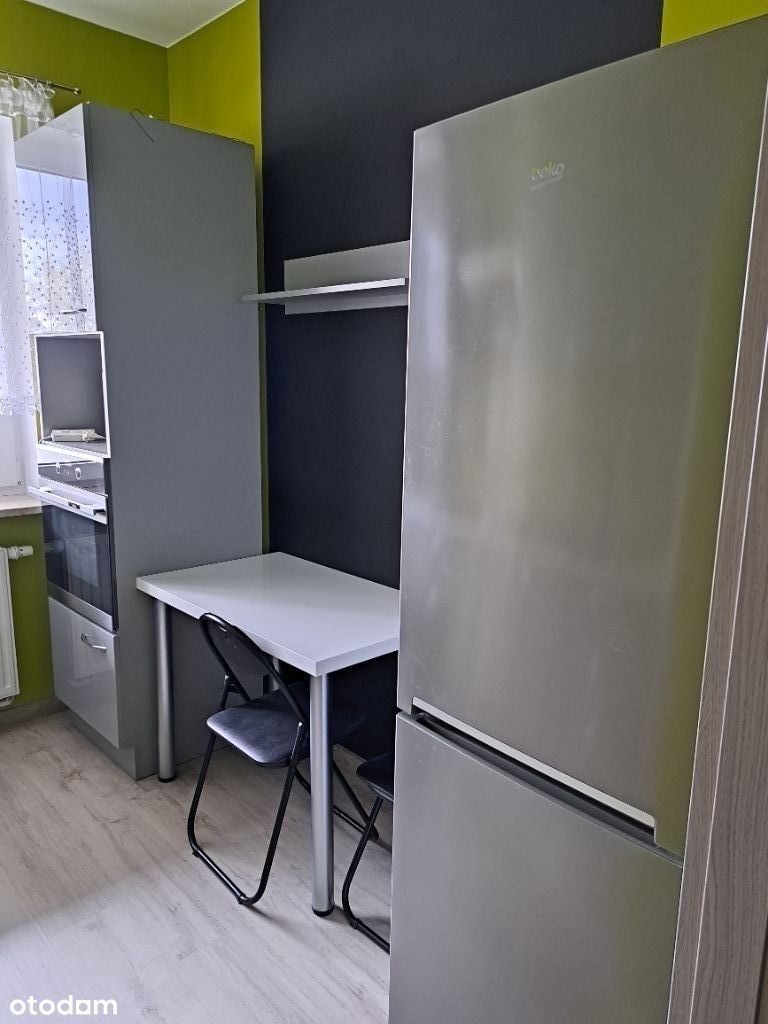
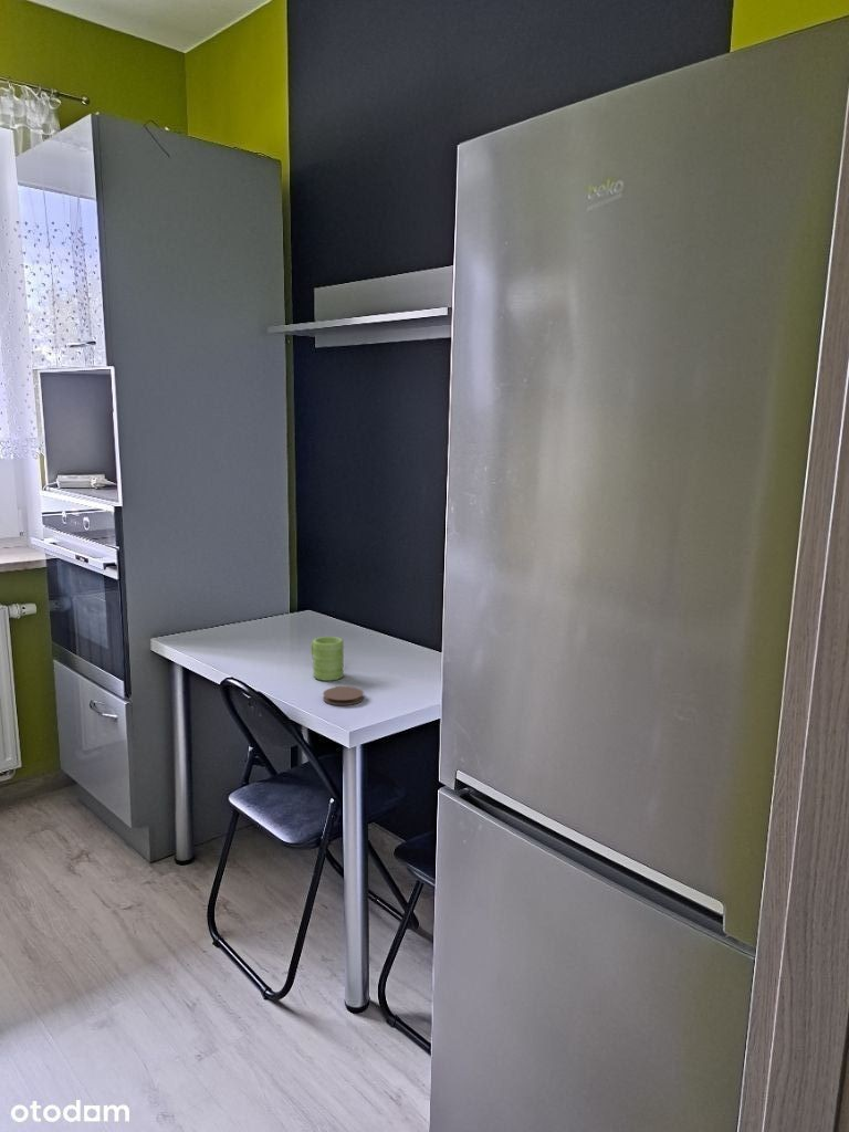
+ coaster (343, 695)
+ mug (324, 657)
